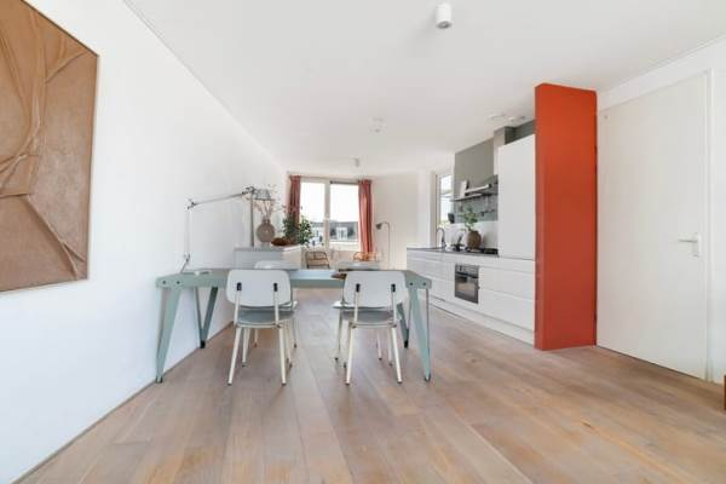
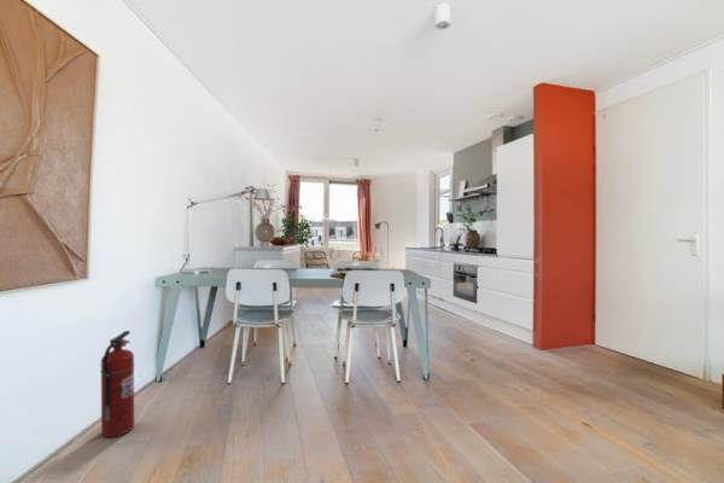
+ fire extinguisher (117, 383)
